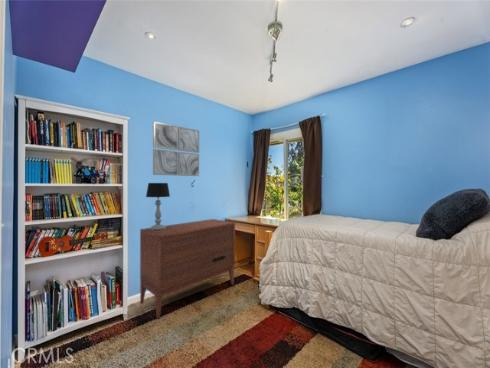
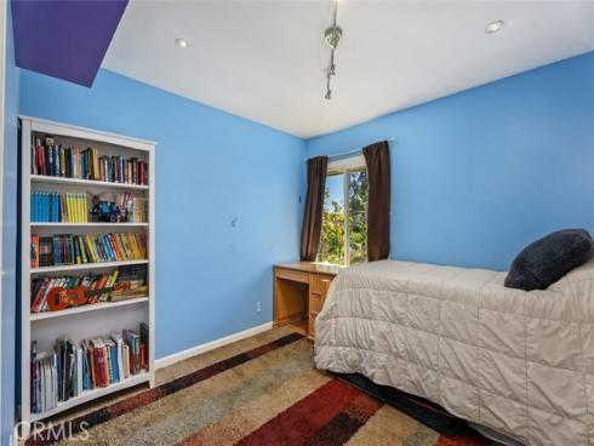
- dresser (190, 259)
- wall art (178, 150)
- table lamp (158, 206)
